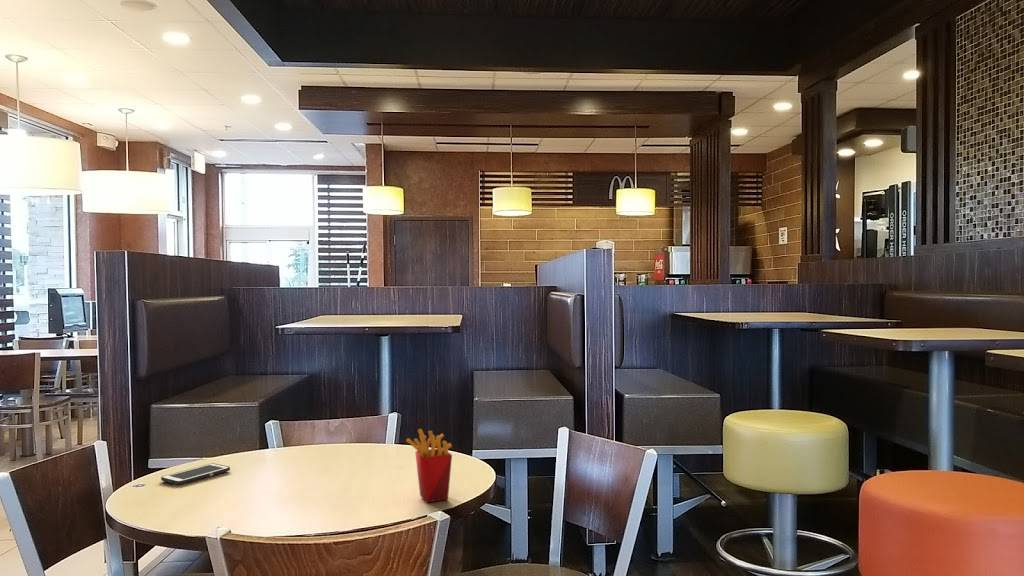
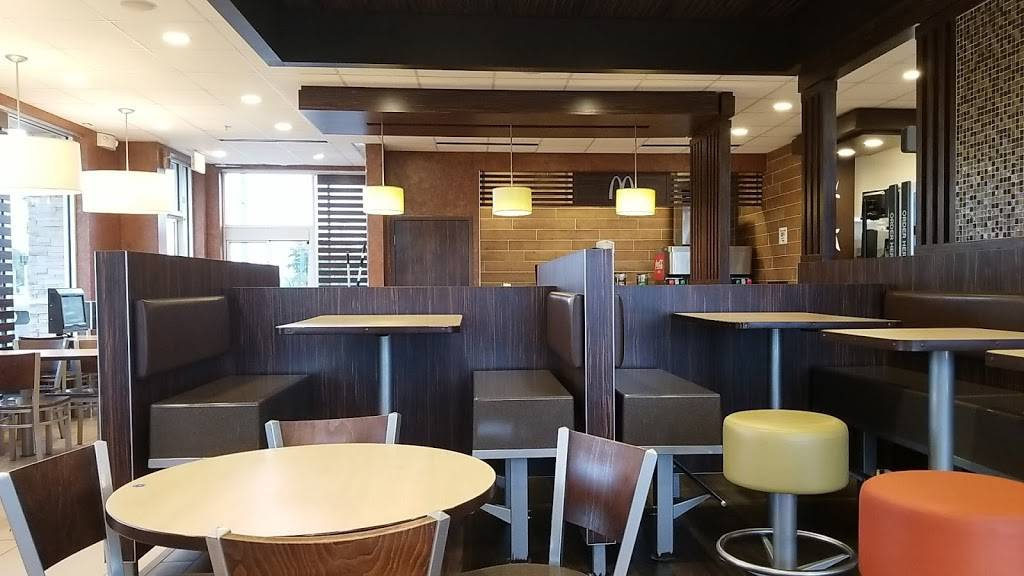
- french fries (430, 465)
- cell phone (196, 473)
